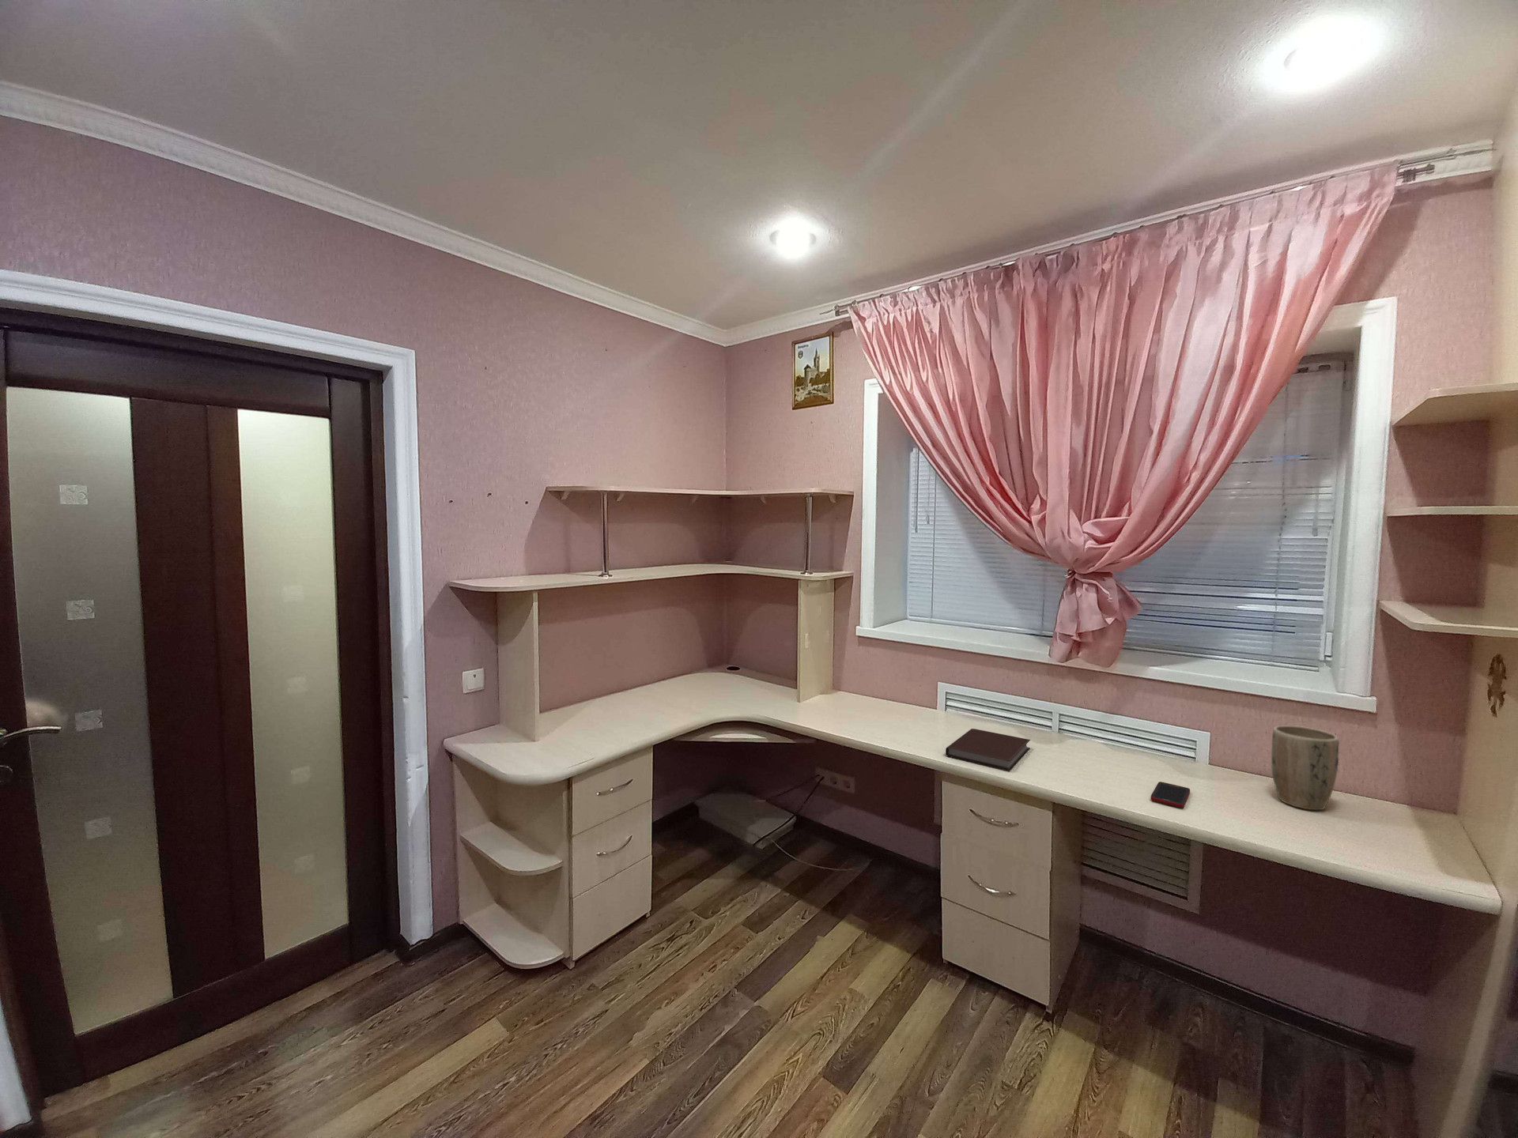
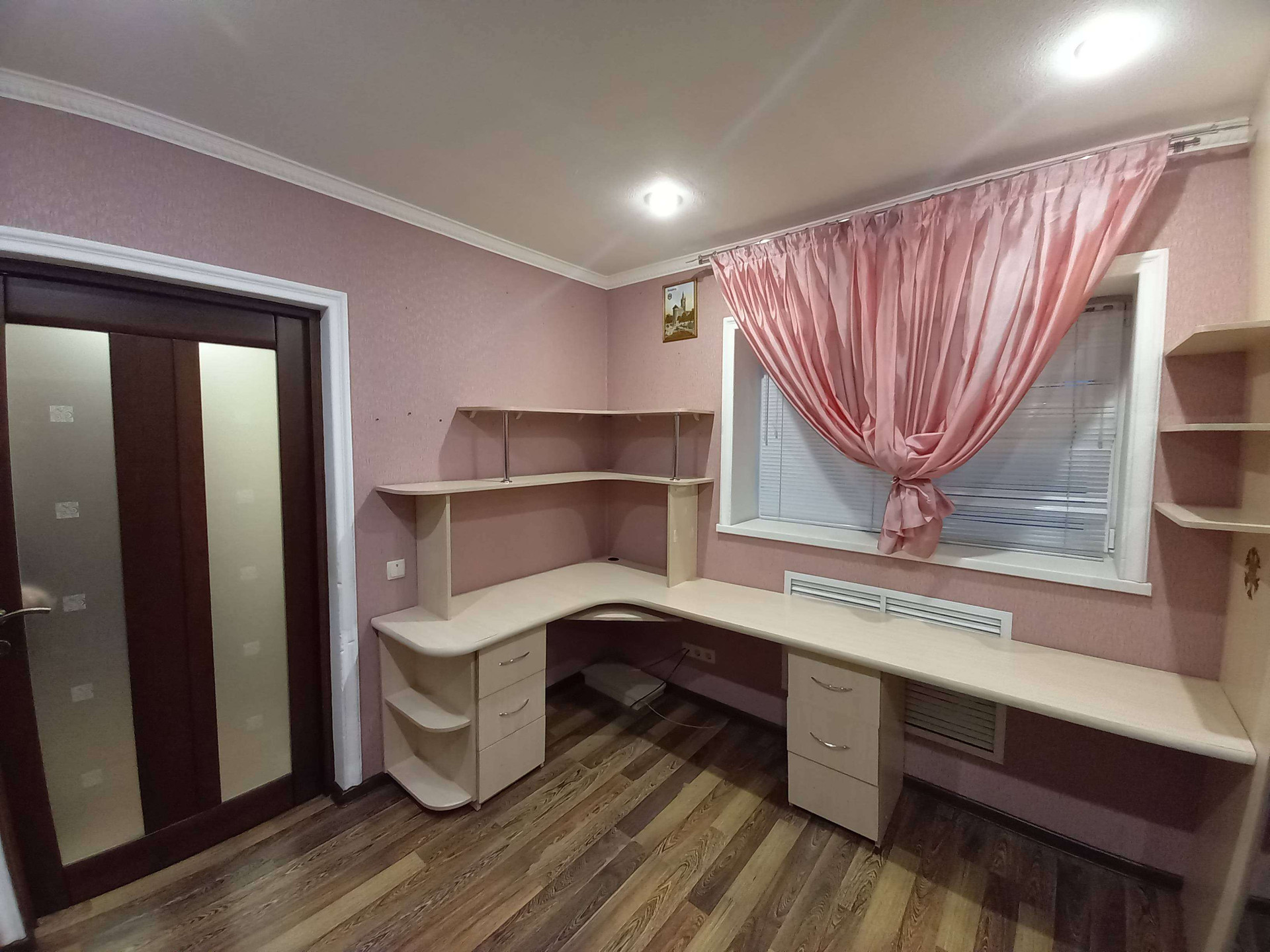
- cell phone (1170, 794)
- notebook (988, 747)
- plant pot (1303, 767)
